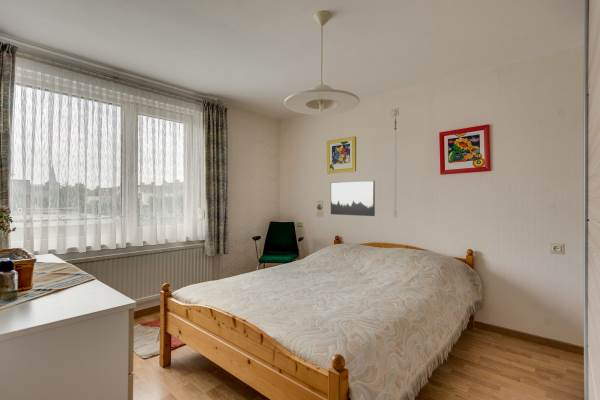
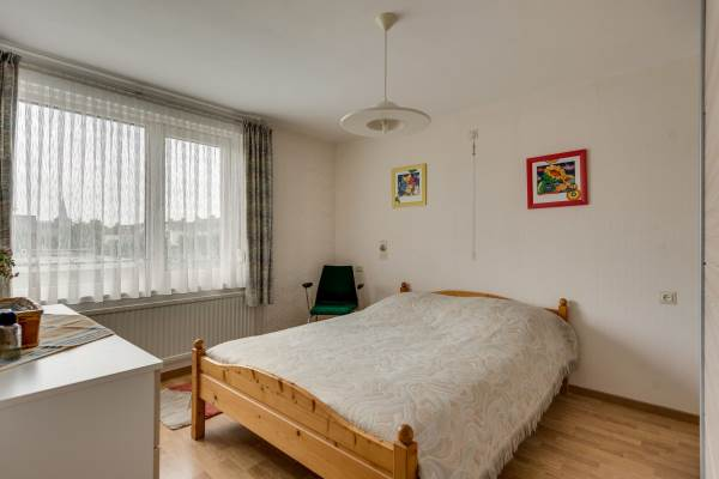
- wall art (351, 198)
